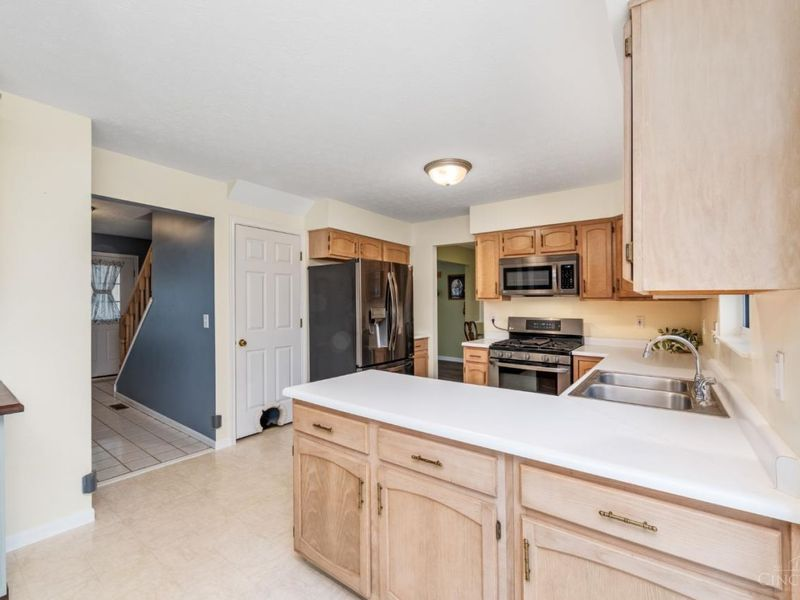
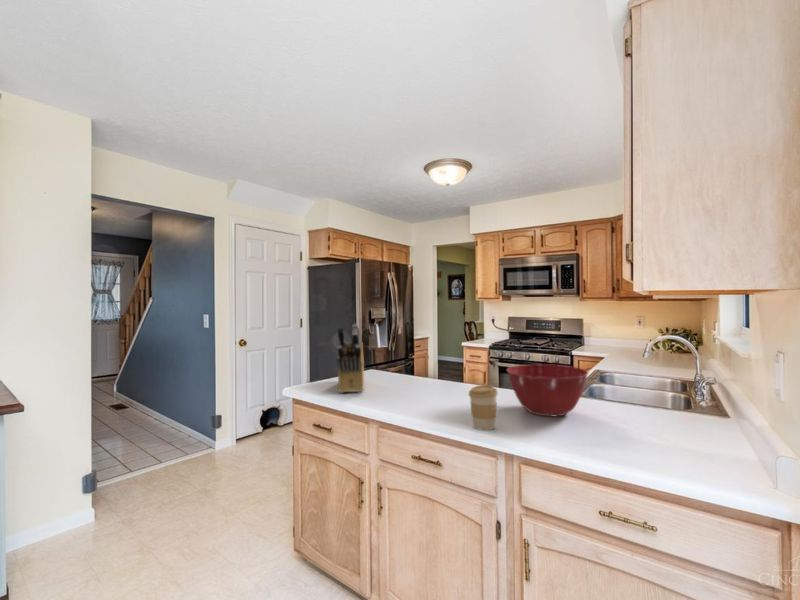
+ coffee cup (483, 406)
+ knife block (351, 355)
+ mixing bowl (546, 390)
